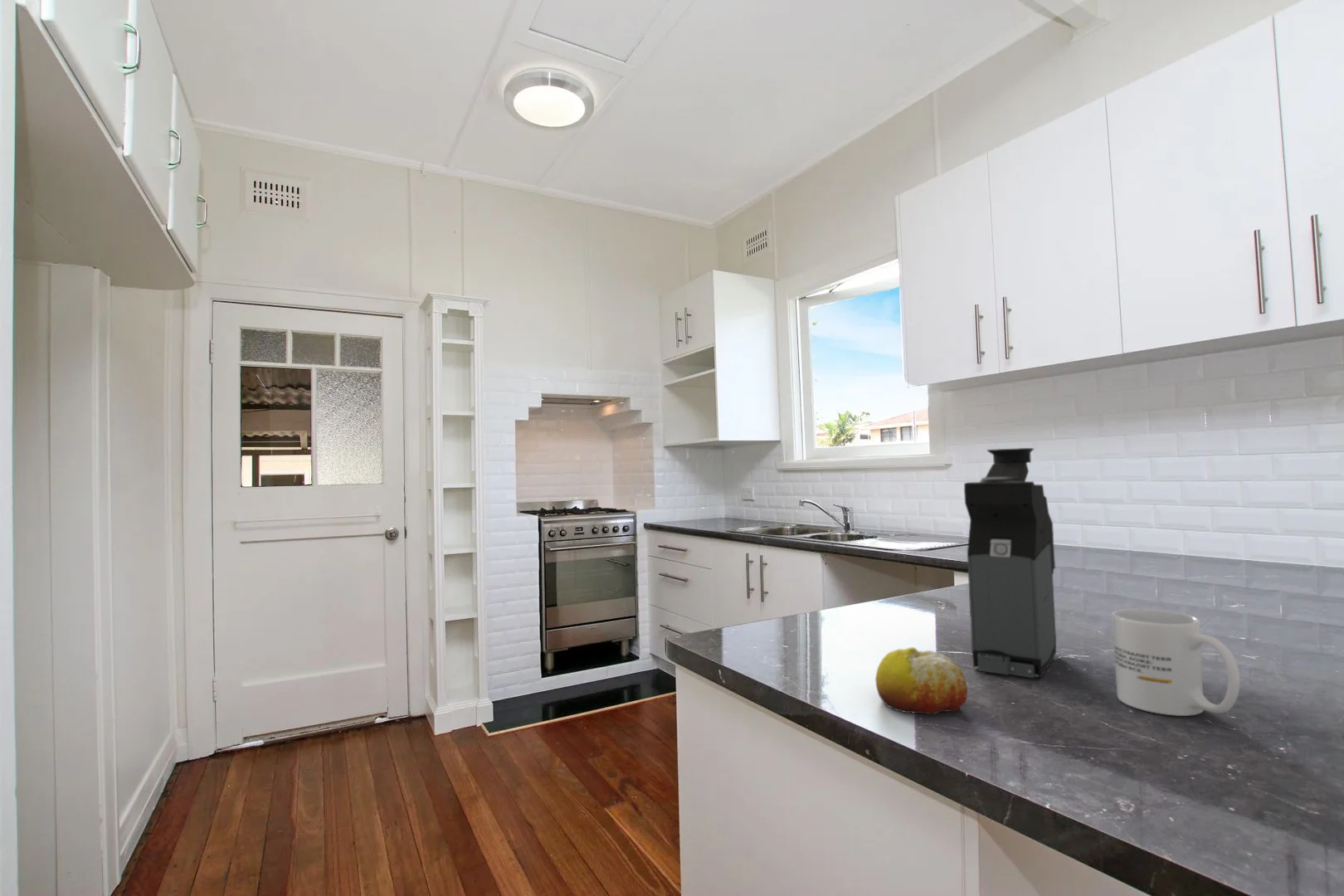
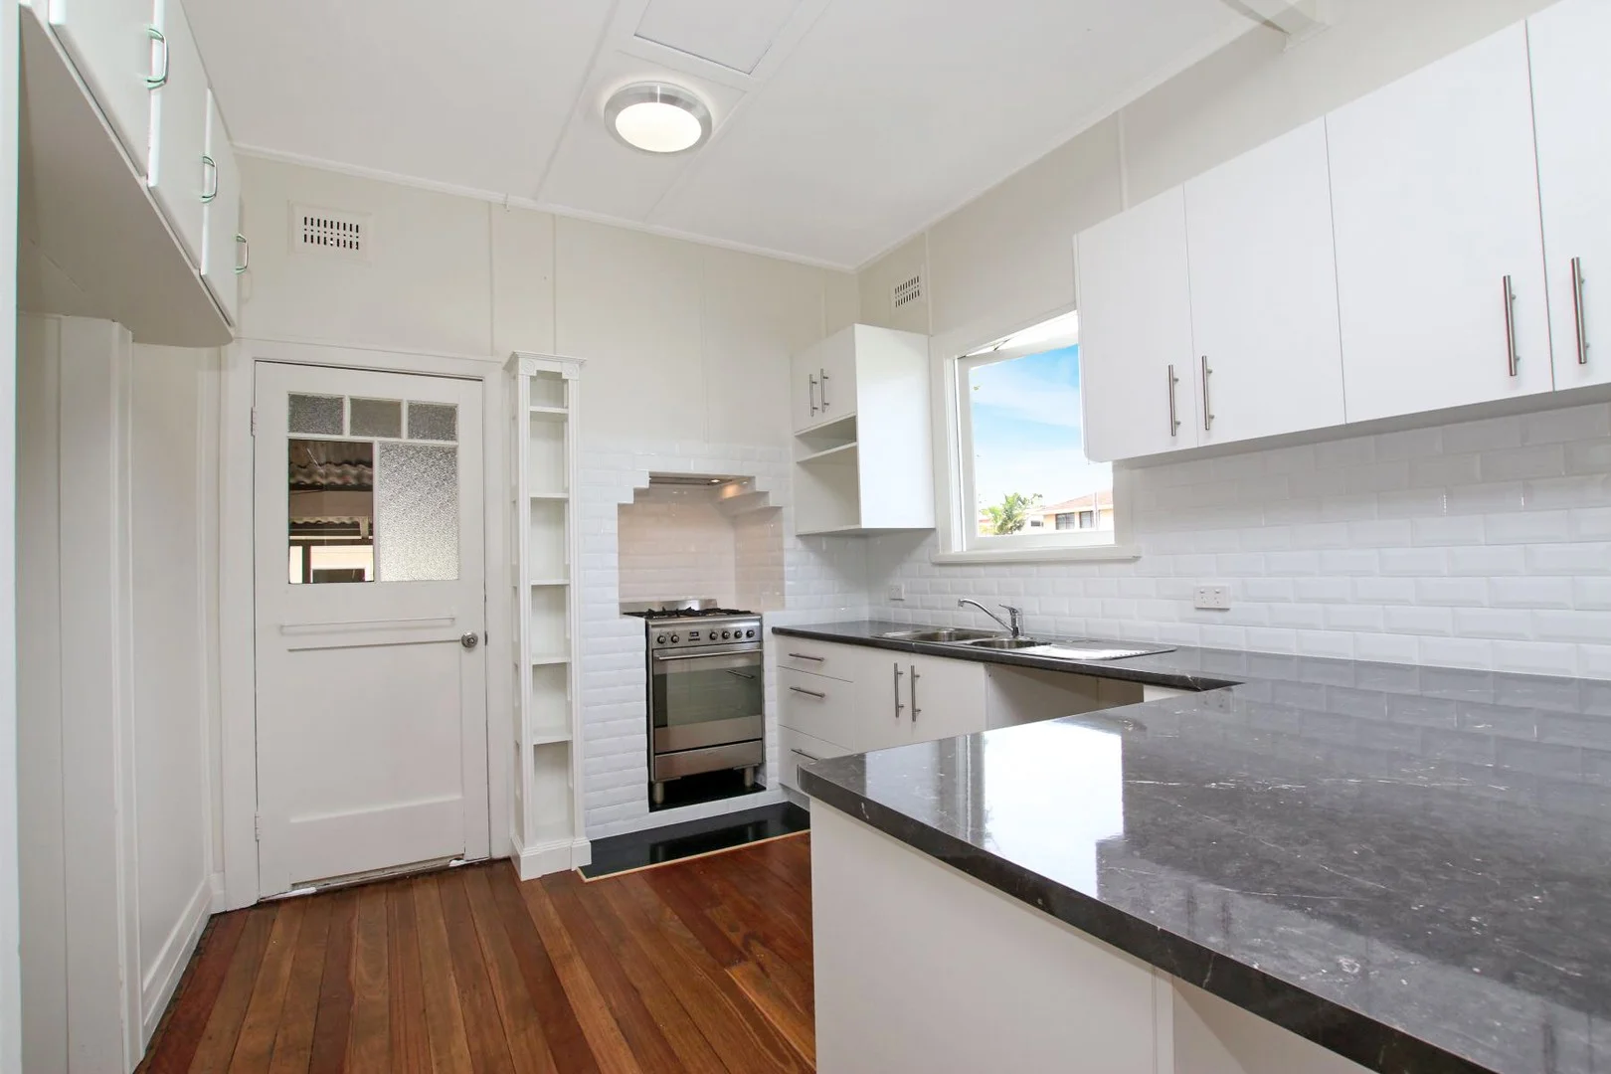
- fruit (921, 676)
- coffee maker (1012, 553)
- mug (1173, 662)
